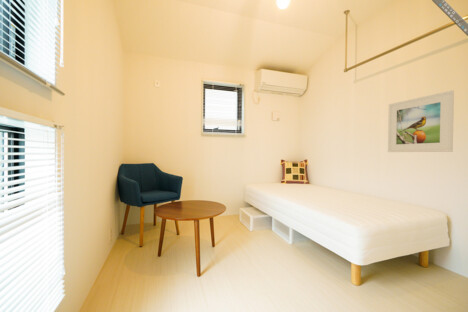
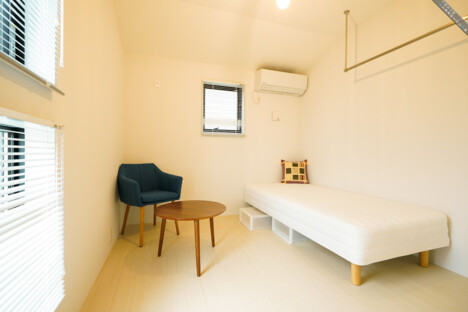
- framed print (416, 125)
